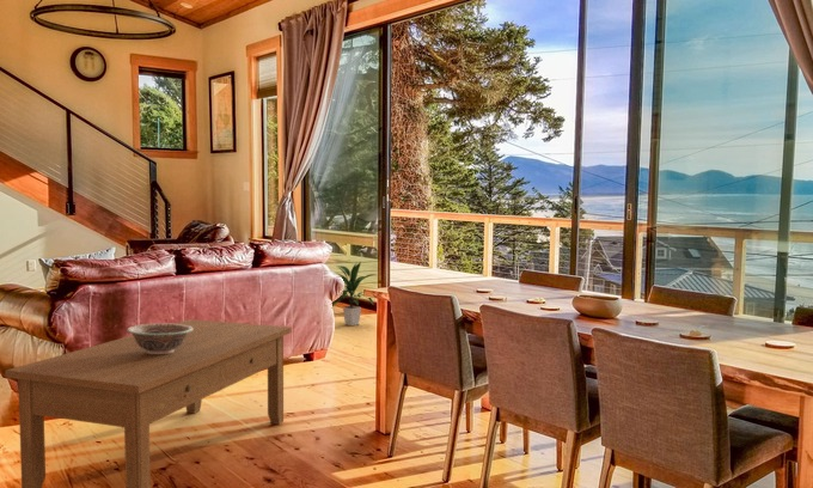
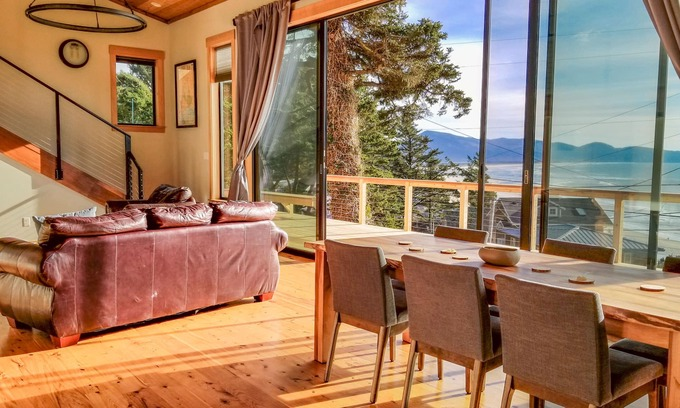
- coffee table (170, 399)
- indoor plant (349, 292)
- decorative bowl (160, 338)
